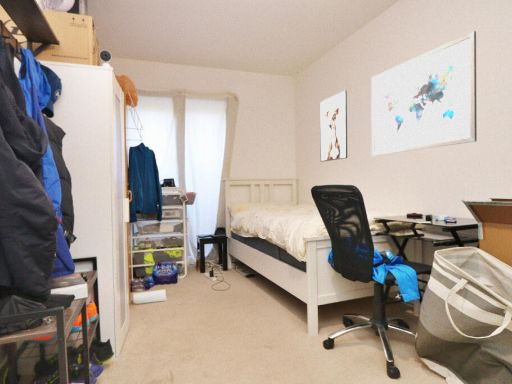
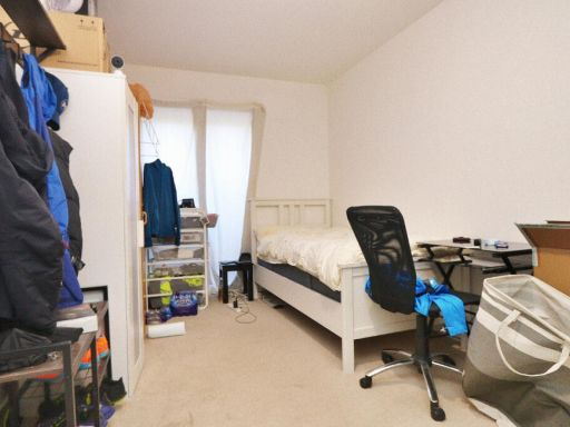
- wall art (414, 104)
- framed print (332, 128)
